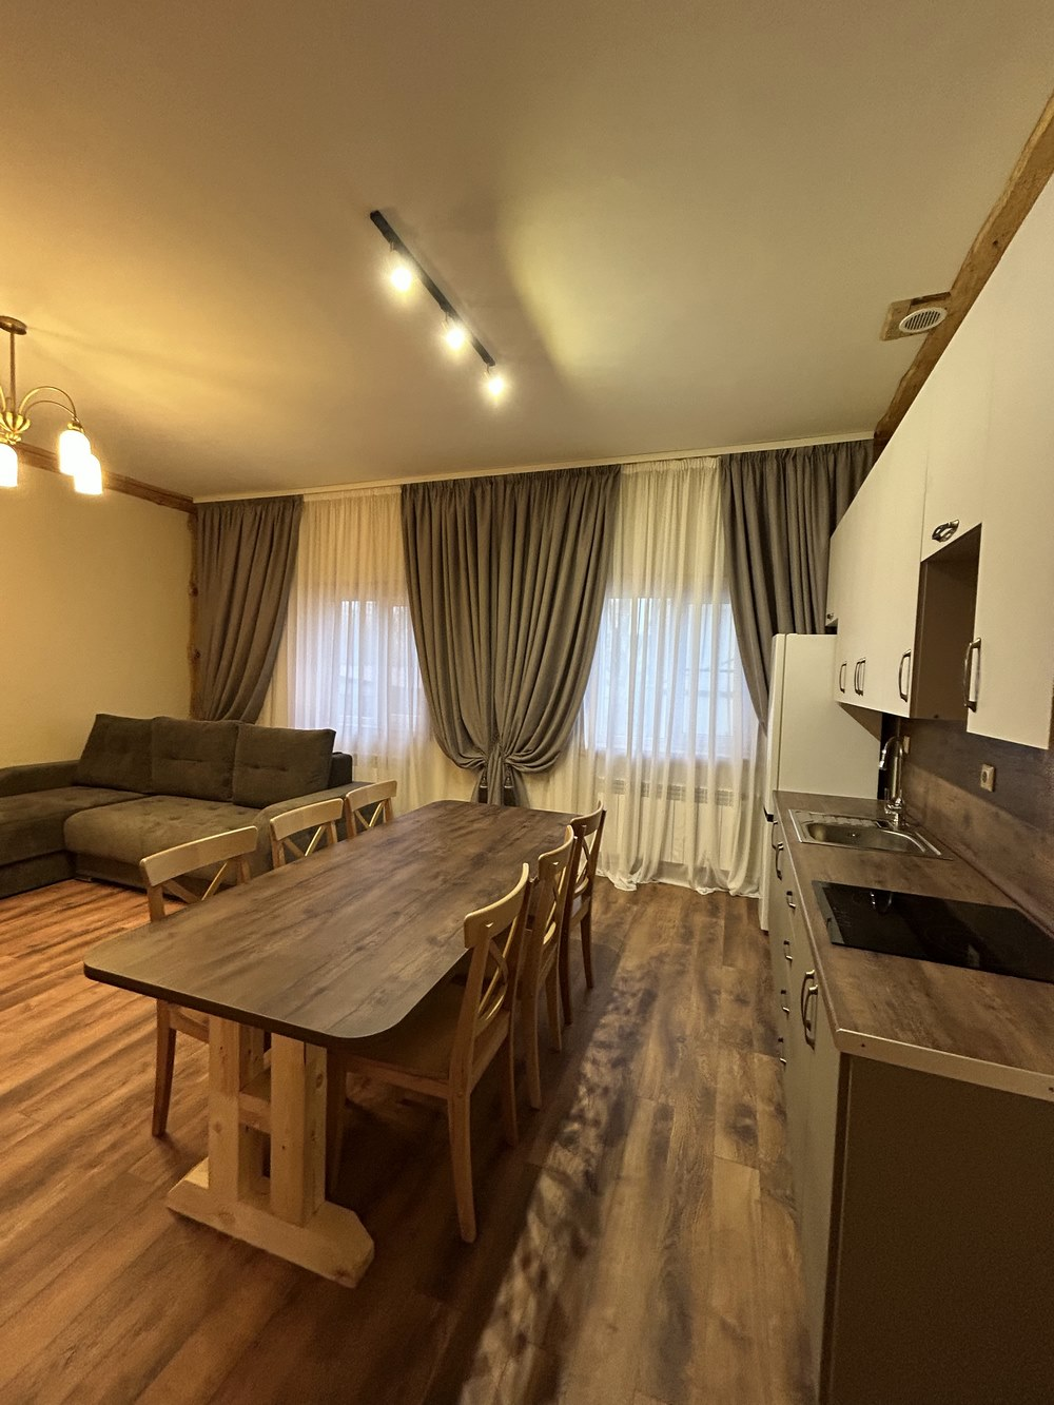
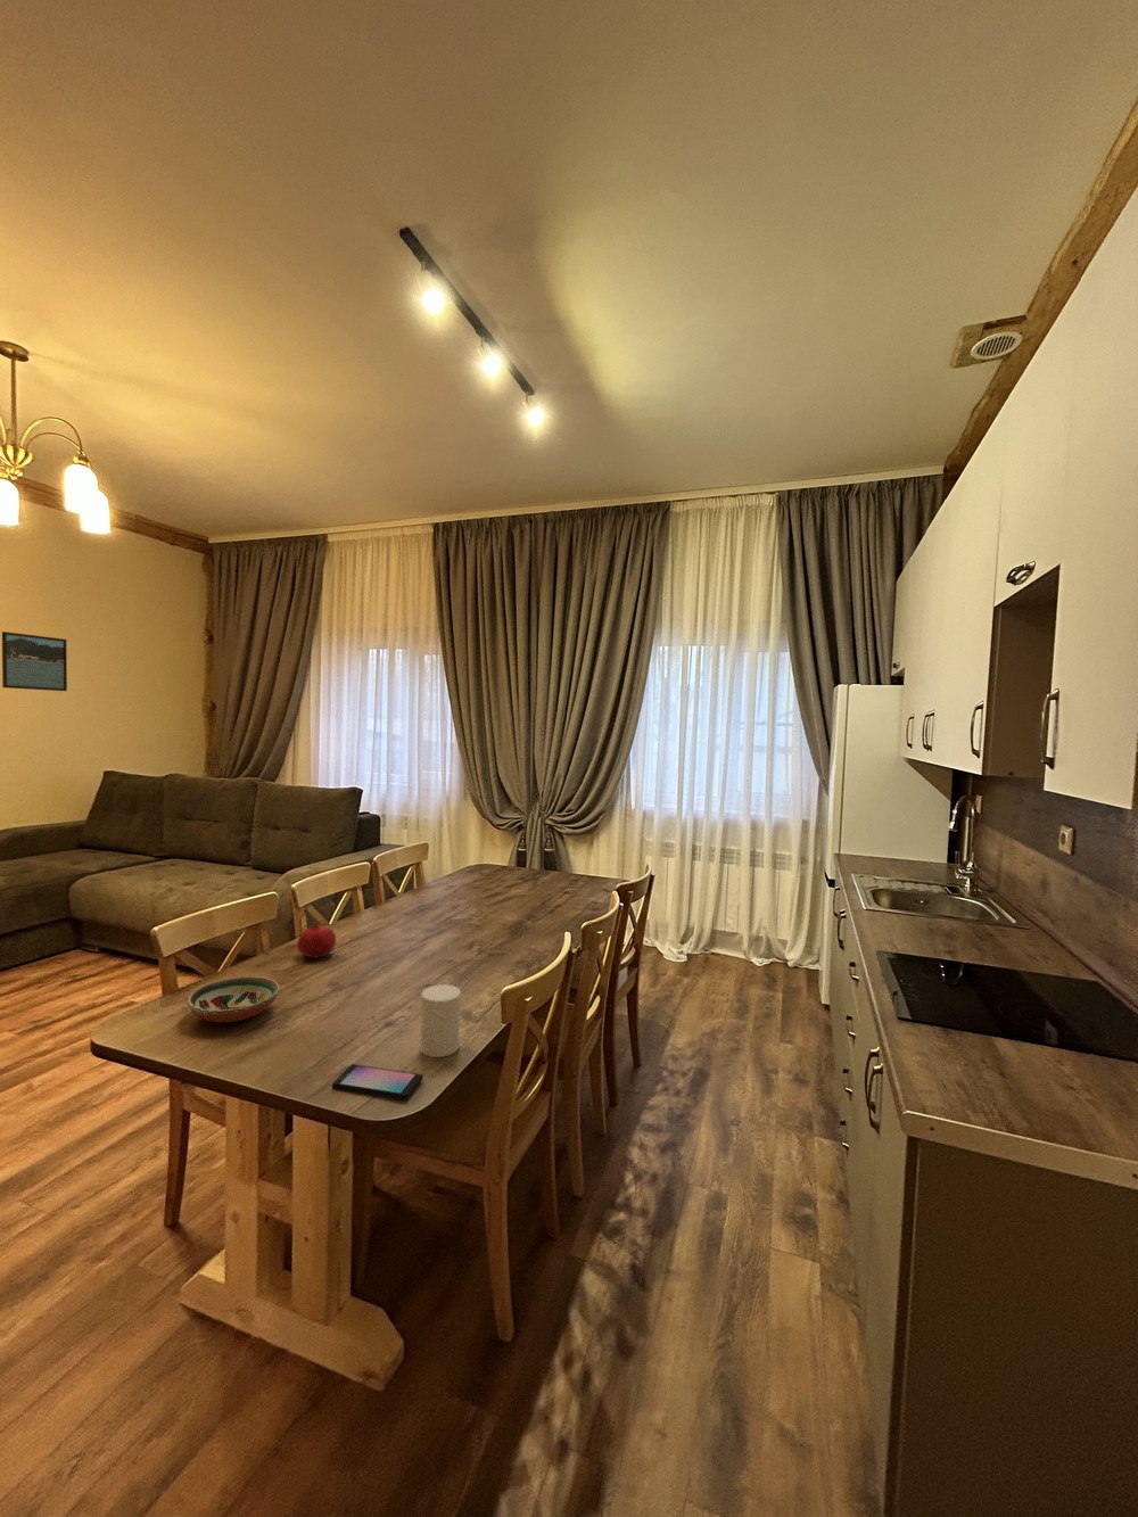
+ cup (440, 1020)
+ decorative bowl (234, 1003)
+ smartphone (378, 1081)
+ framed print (36, 662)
+ fruit (317, 937)
